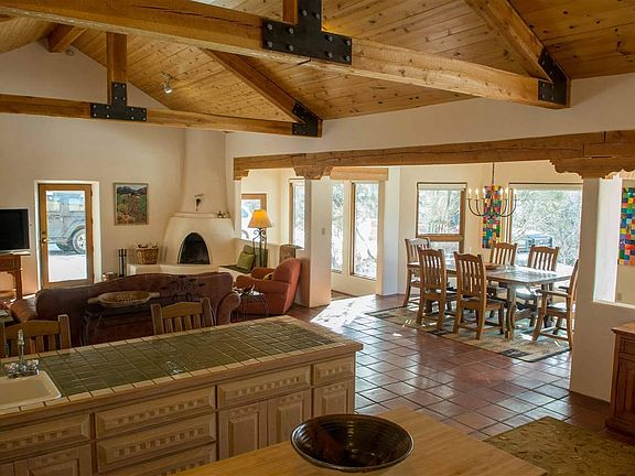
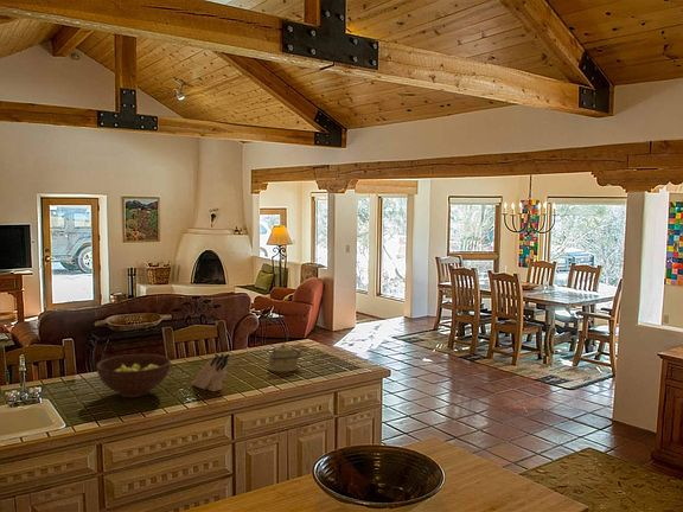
+ kettle (286, 356)
+ knife block (211, 369)
+ fruit bowl (134, 378)
